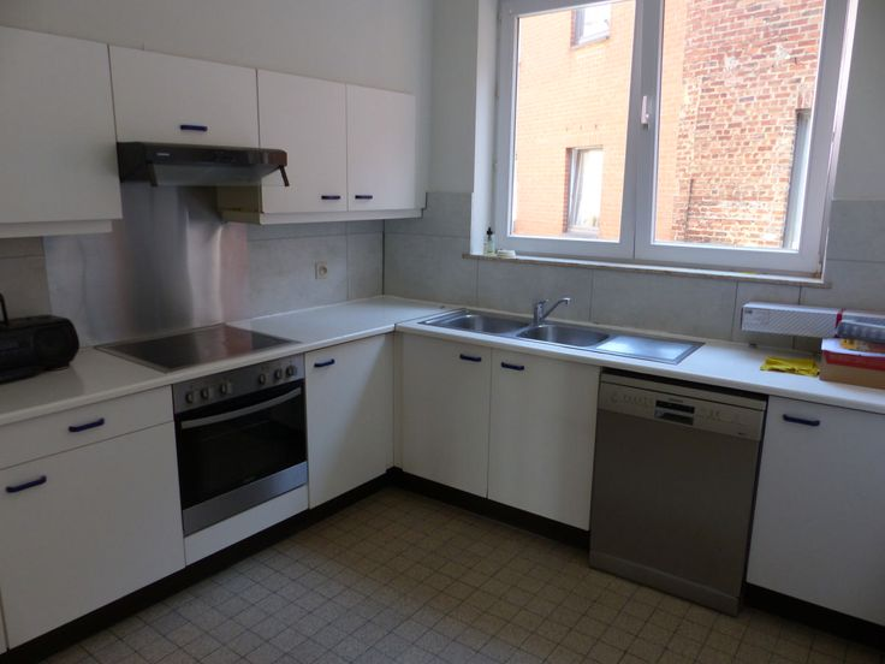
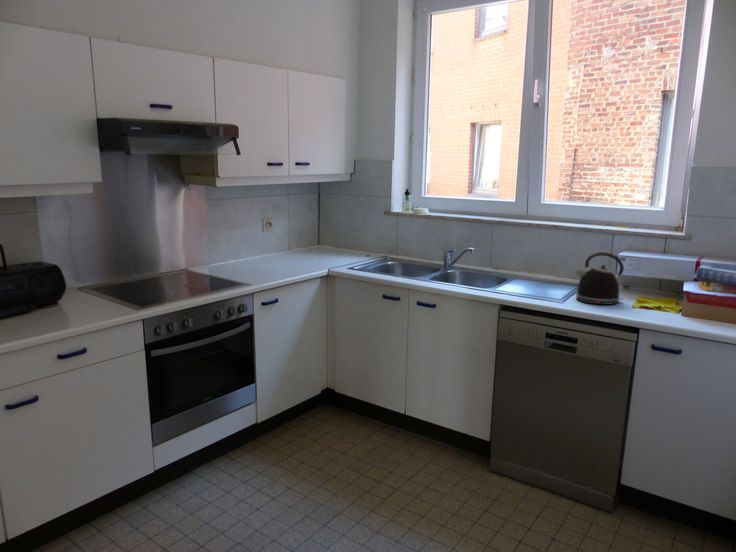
+ kettle (599, 276)
